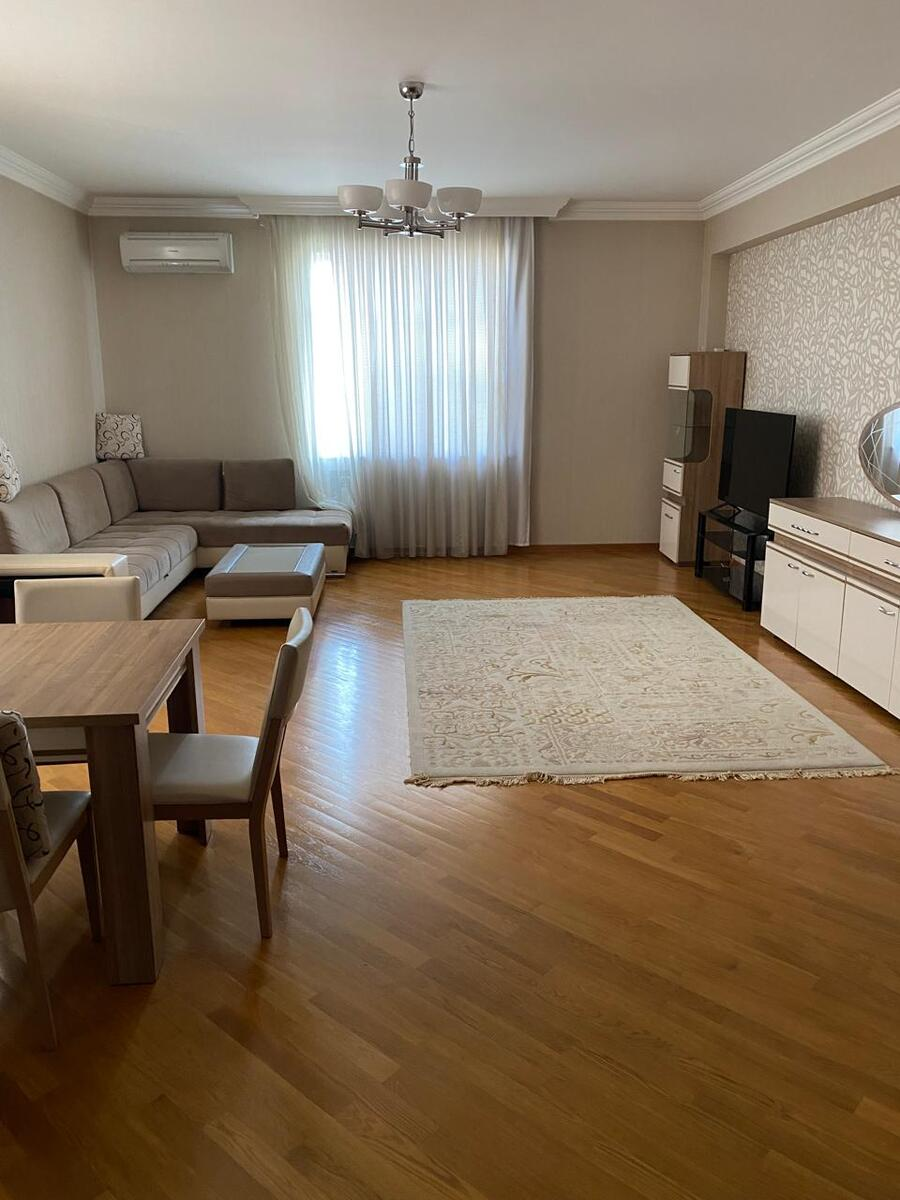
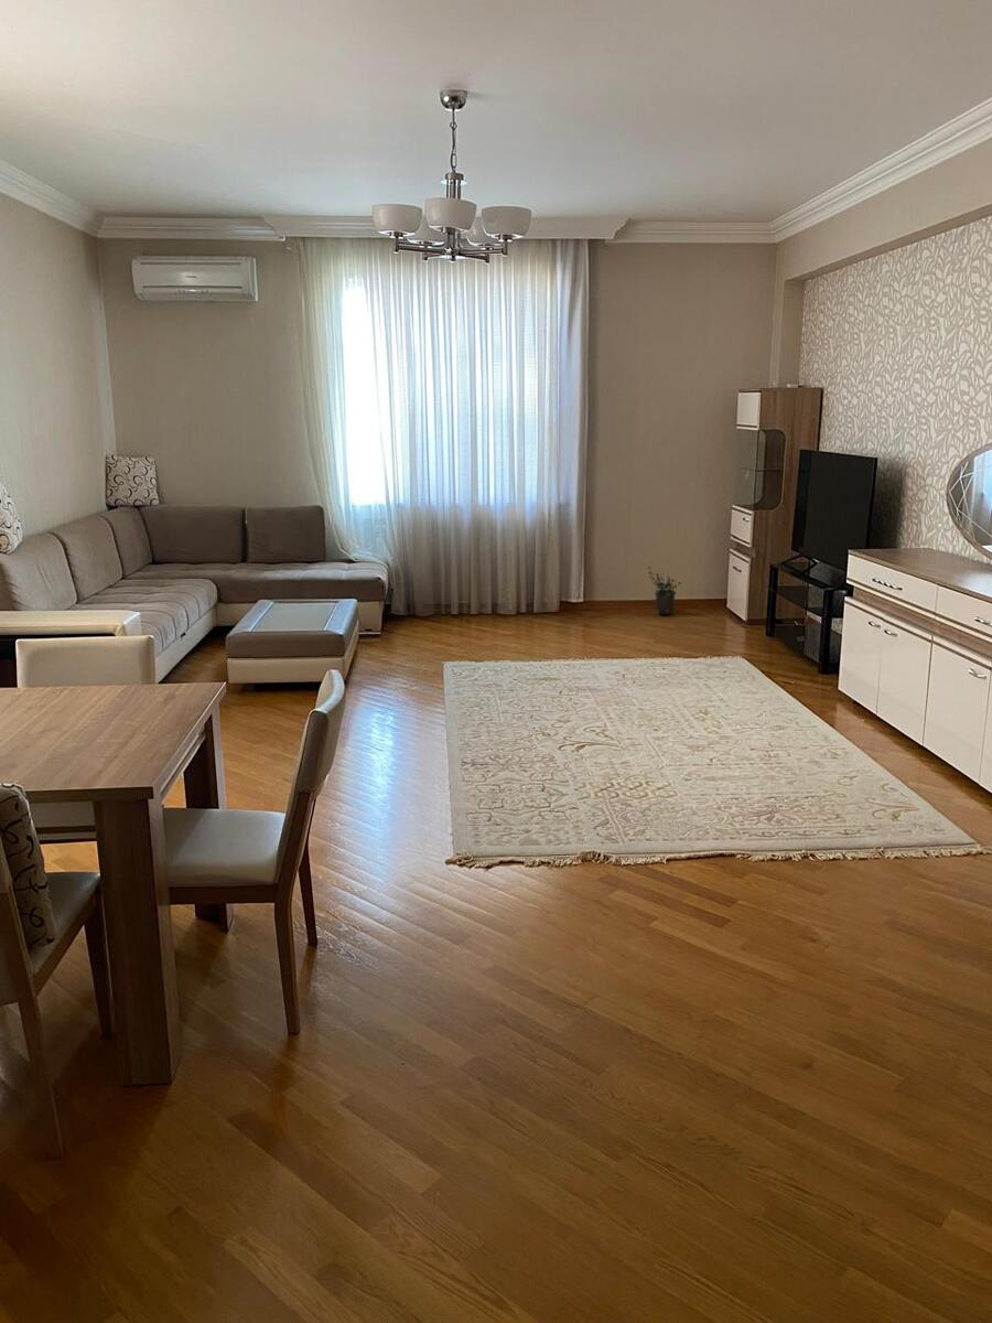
+ potted plant (662, 590)
